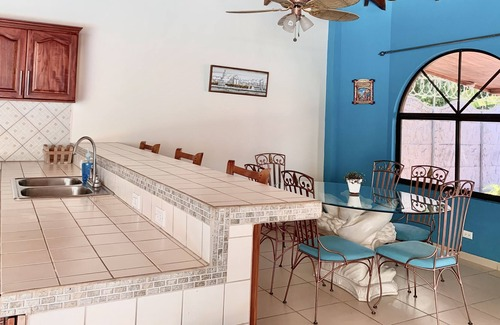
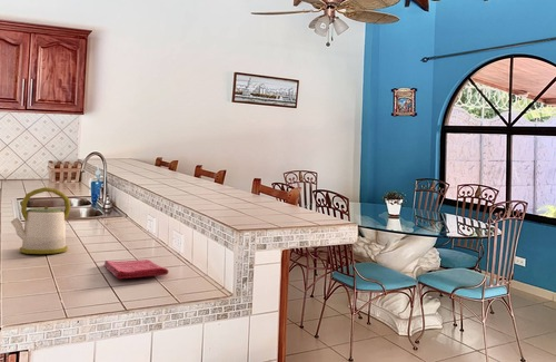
+ kettle (40, 218)
+ dish towel (135, 267)
